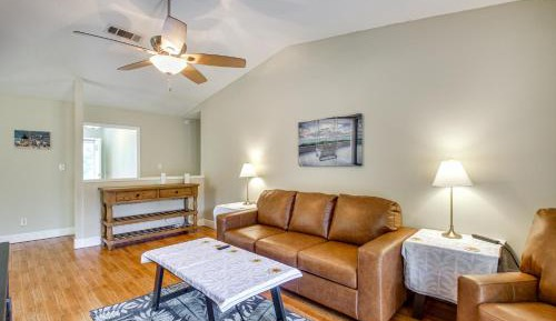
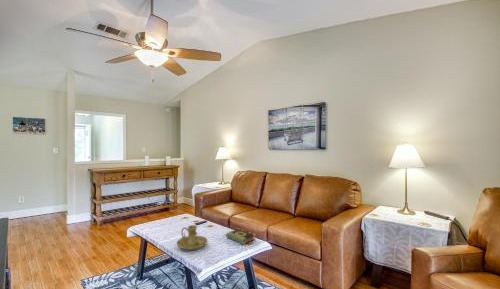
+ candle holder (190, 235)
+ book (239, 235)
